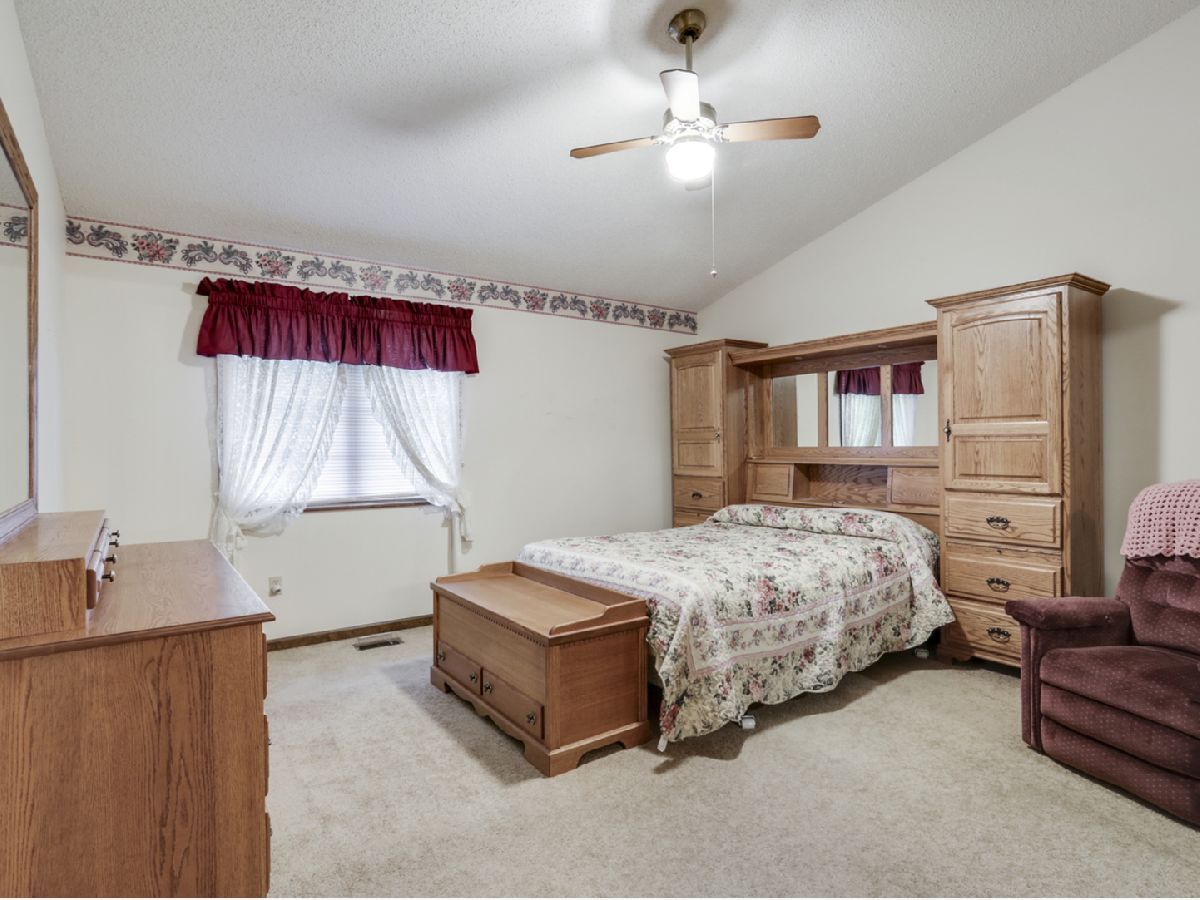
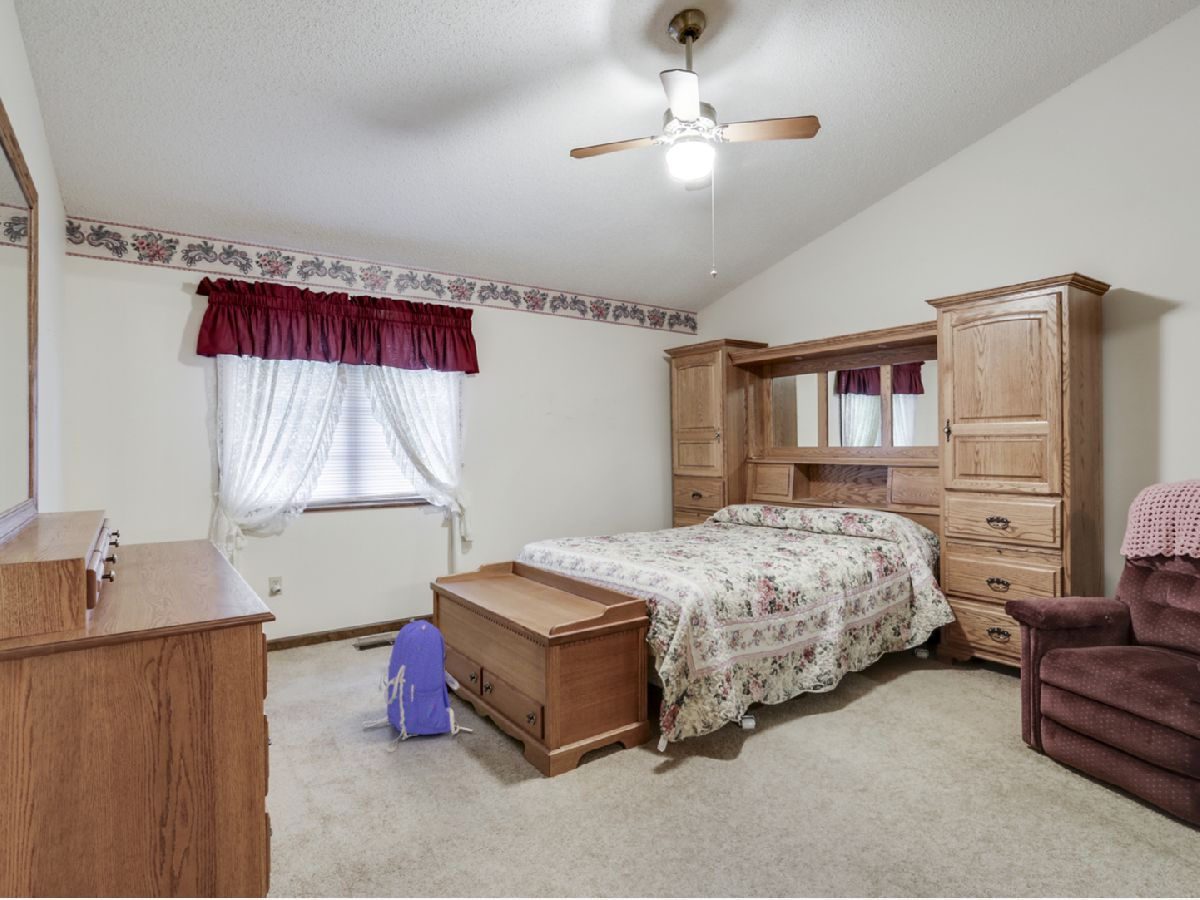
+ backpack (414, 675)
